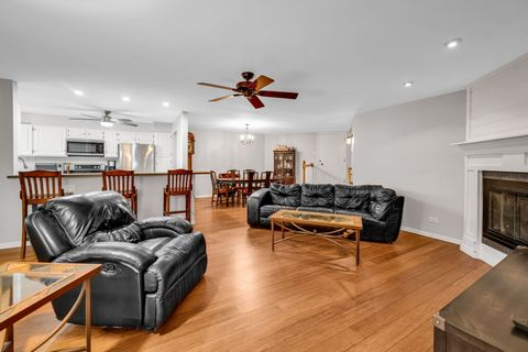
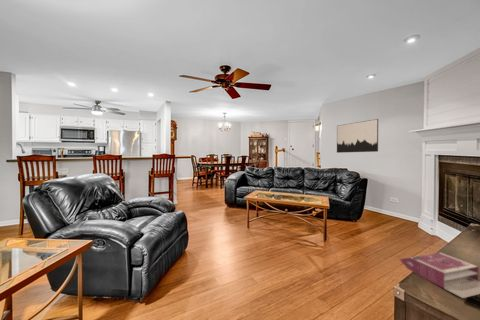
+ wall art (355, 137)
+ book (443, 269)
